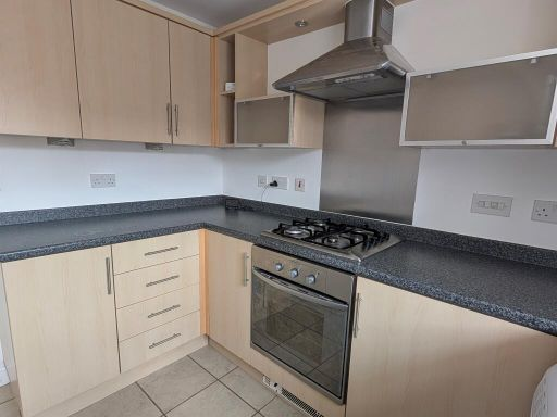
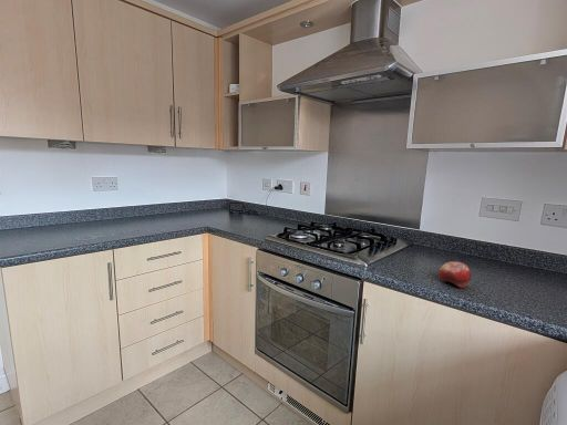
+ fruit (455, 273)
